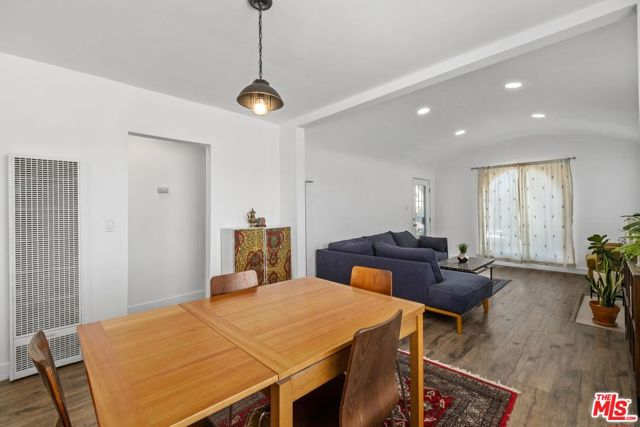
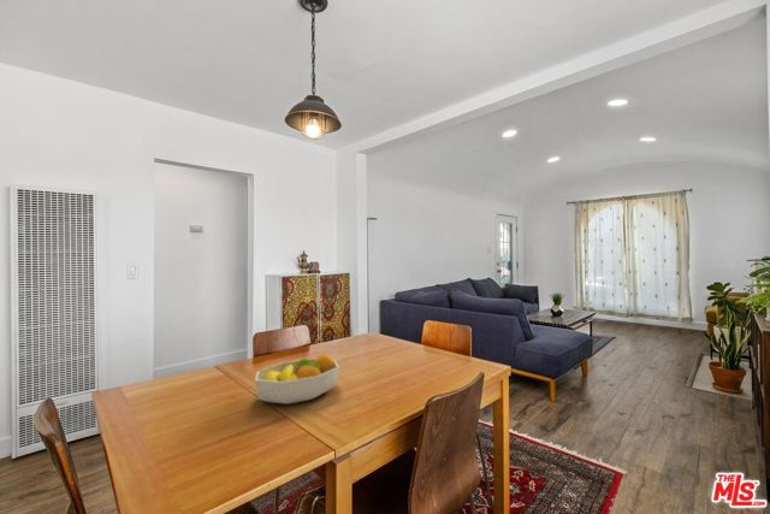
+ fruit bowl (298, 376)
